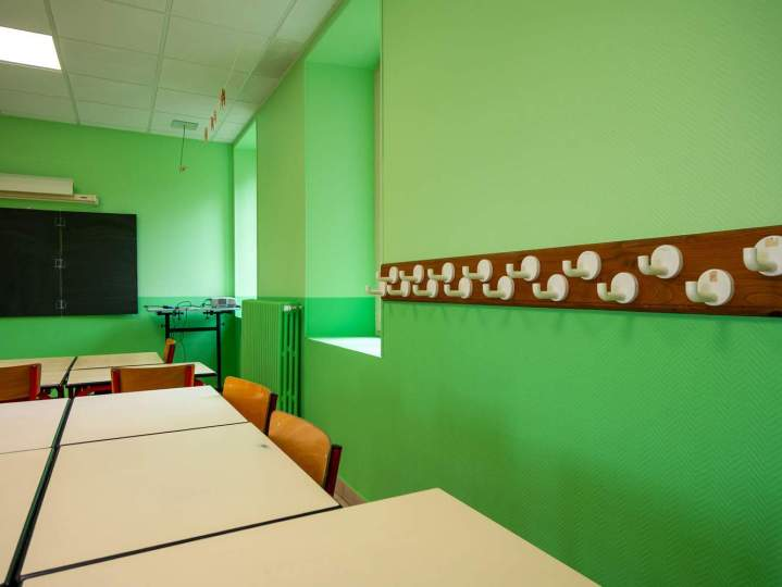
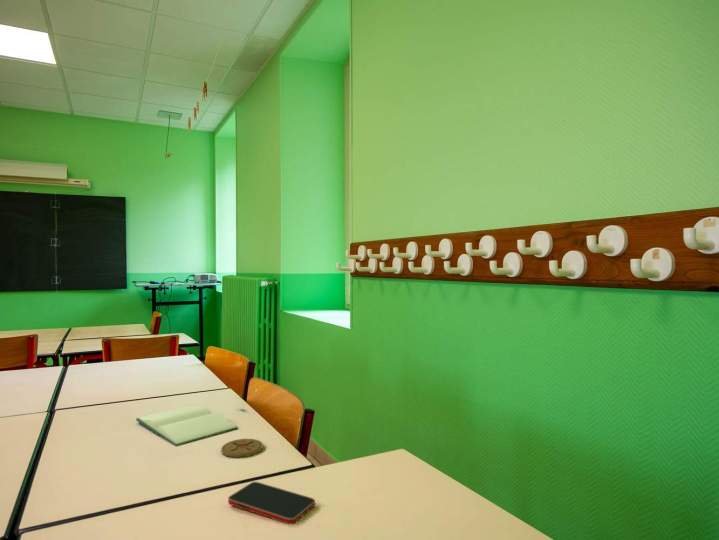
+ smartphone (271, 501)
+ hardback book (185, 420)
+ coaster (242, 447)
